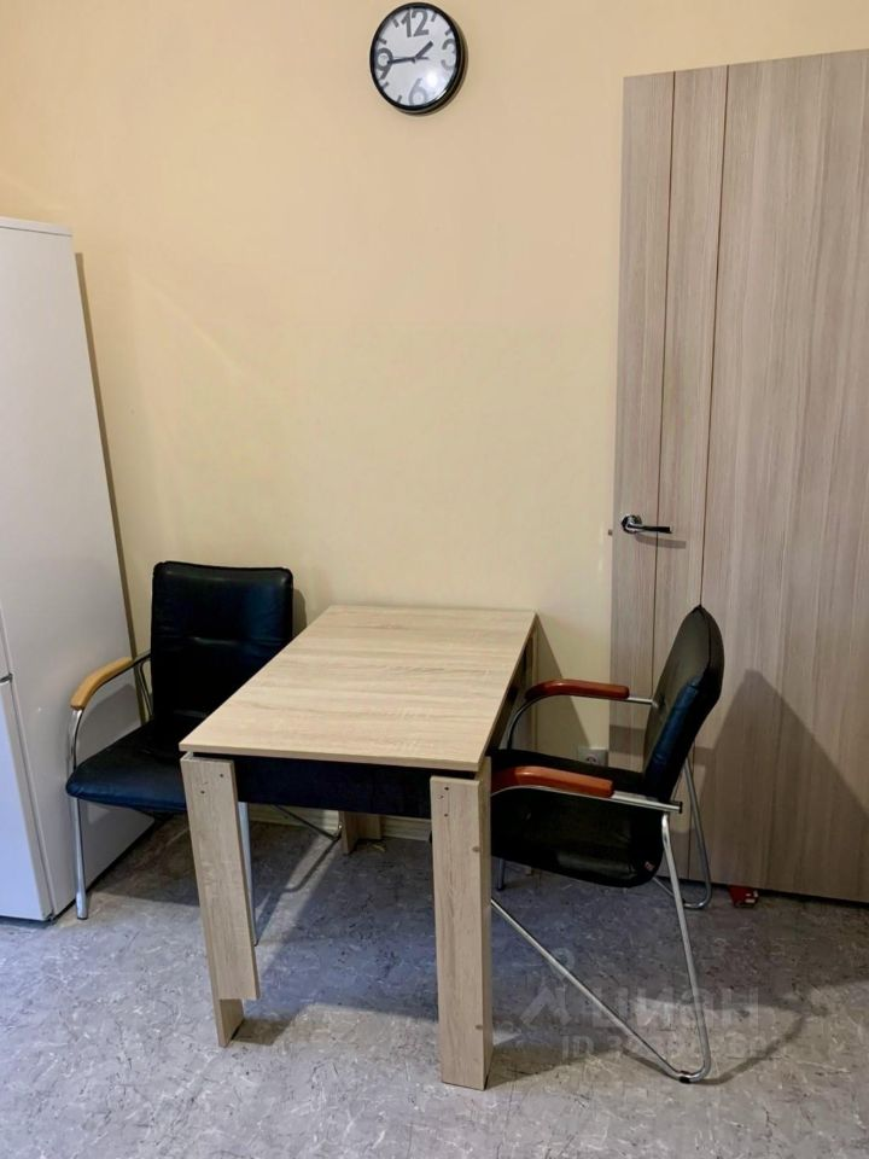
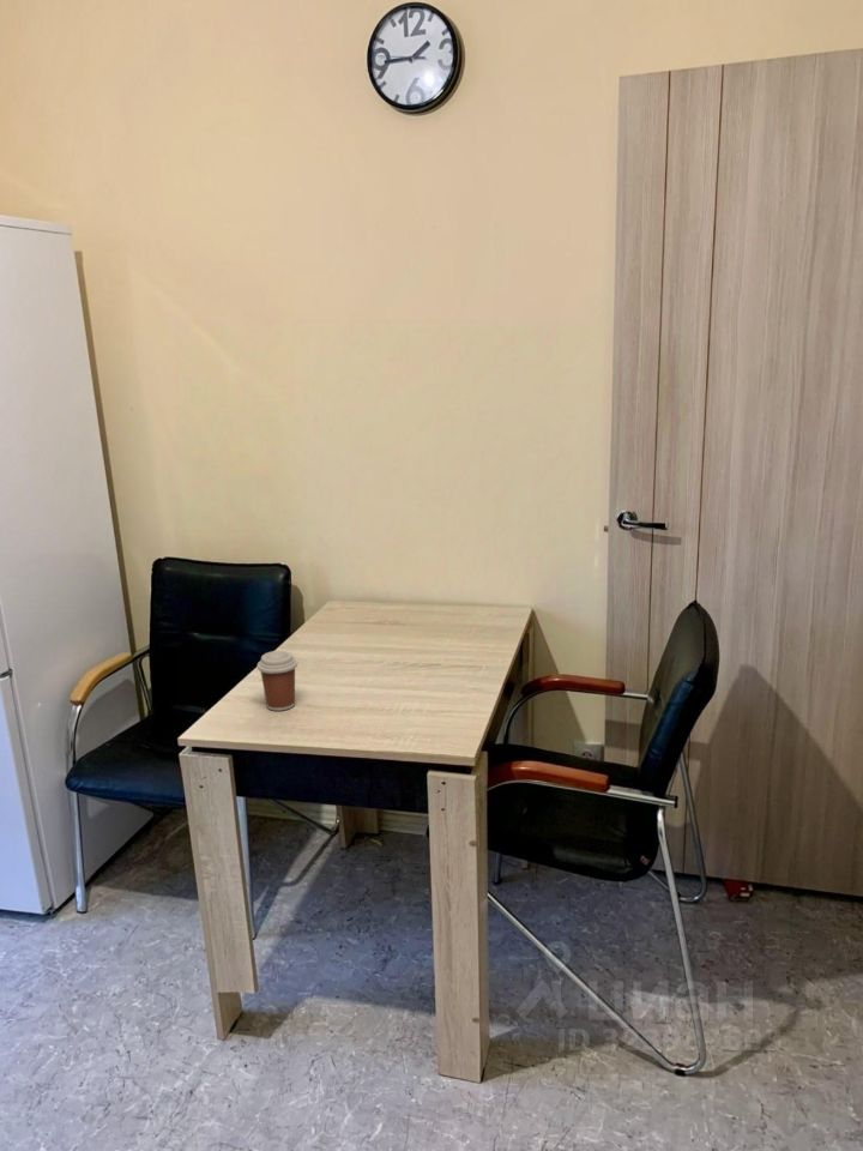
+ coffee cup (278, 680)
